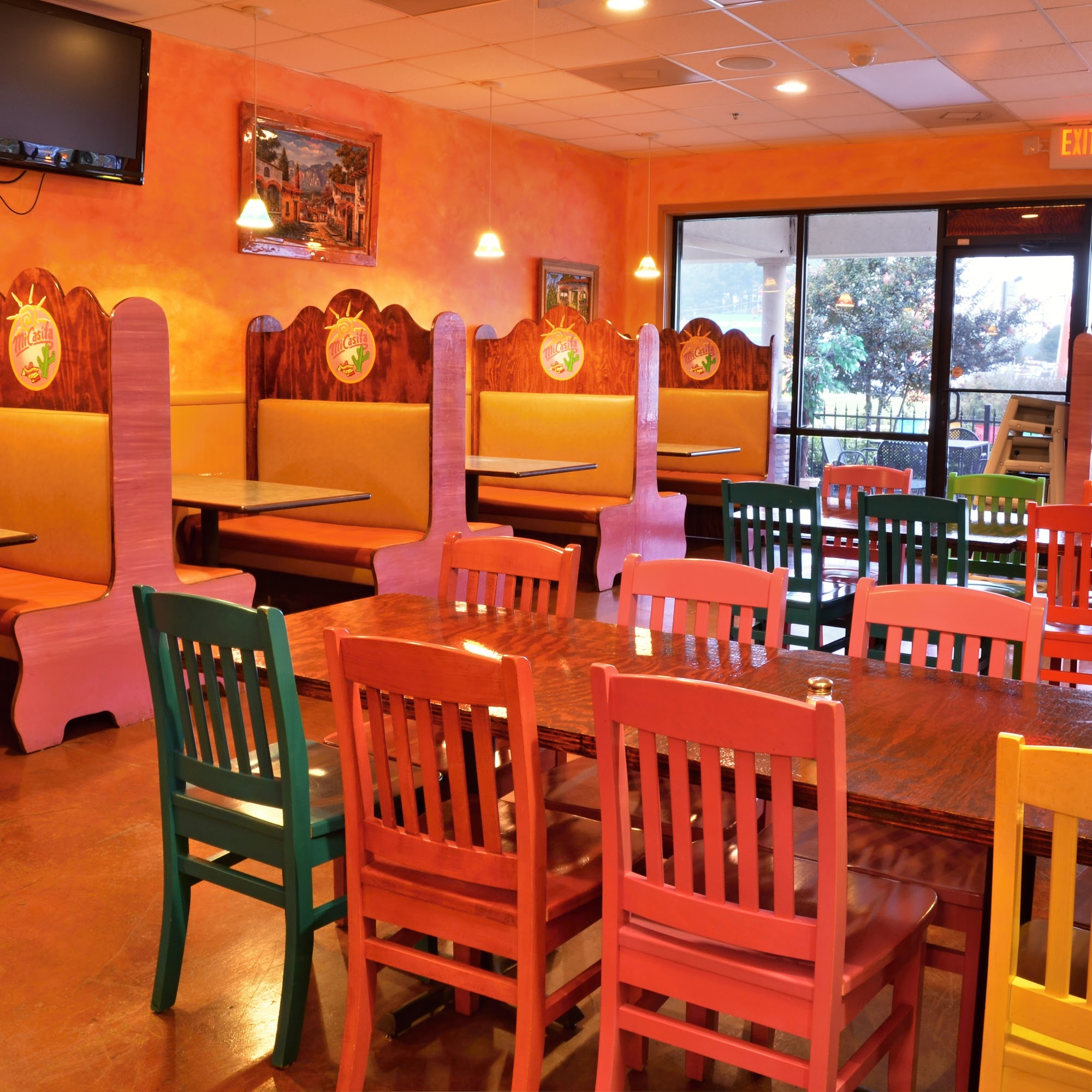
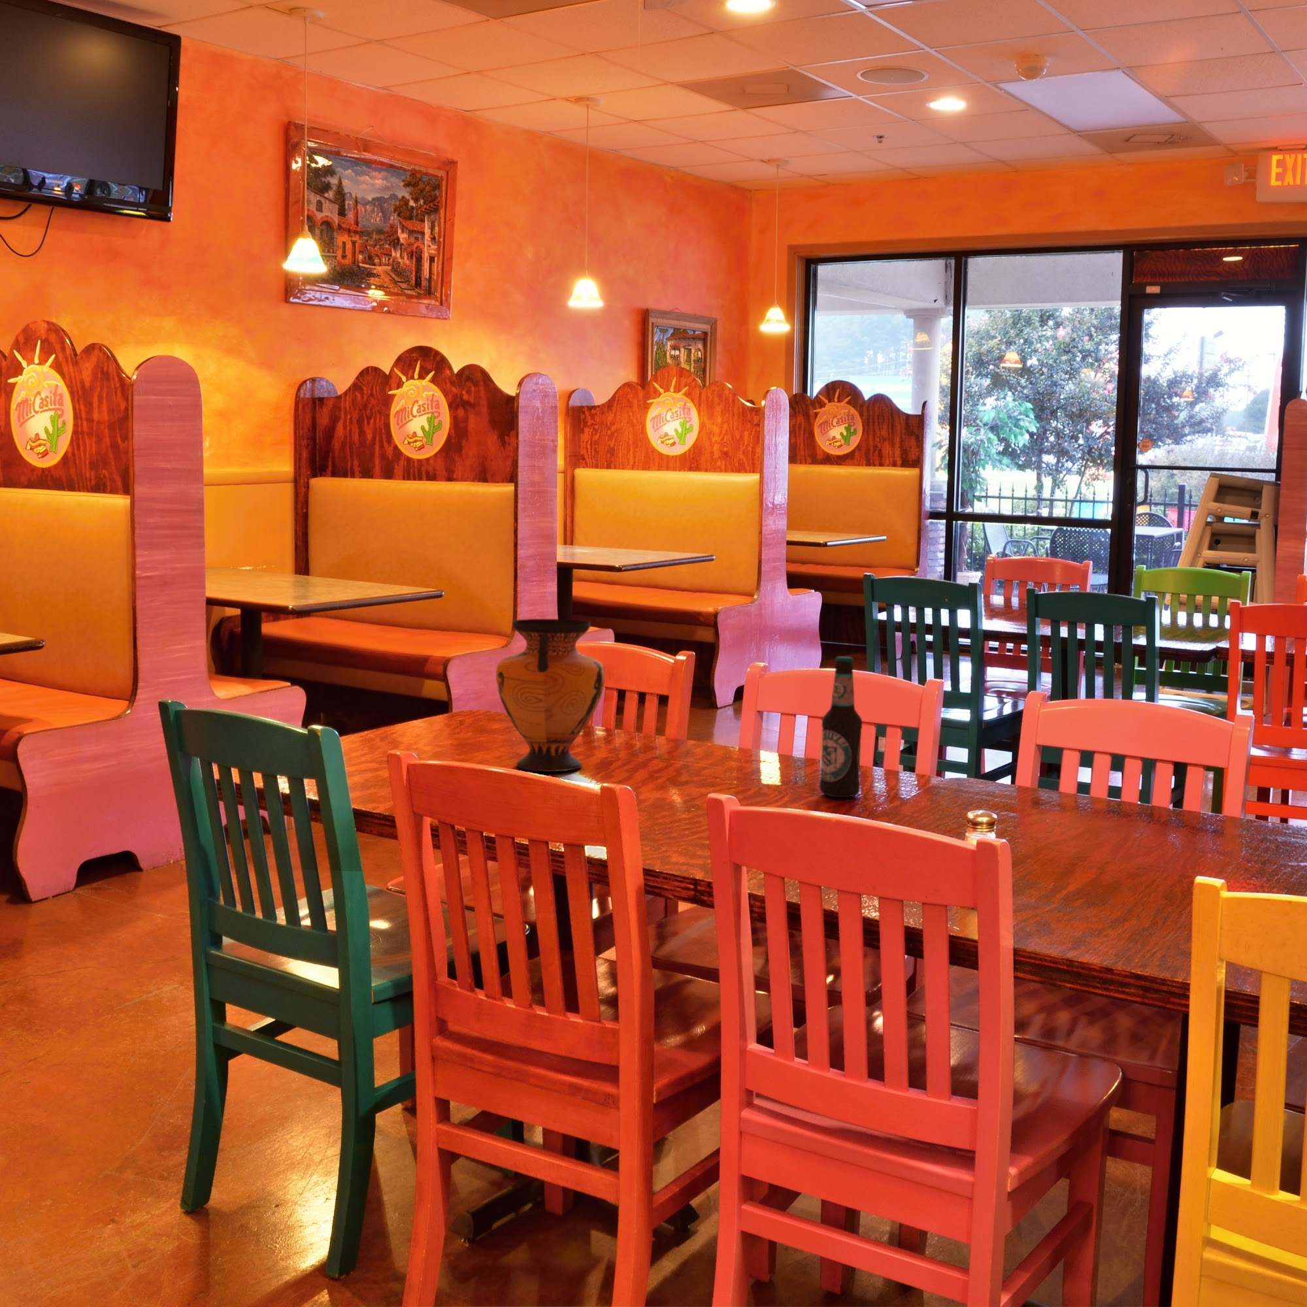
+ bottle (841, 727)
+ vase (551, 694)
